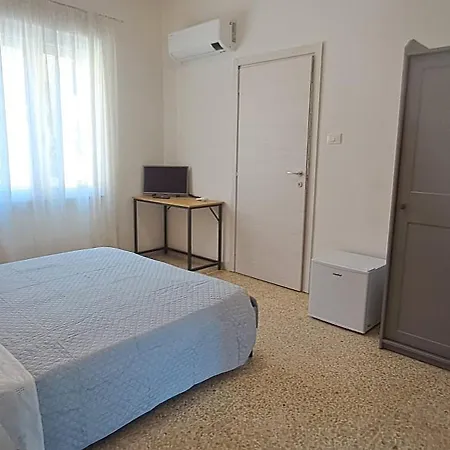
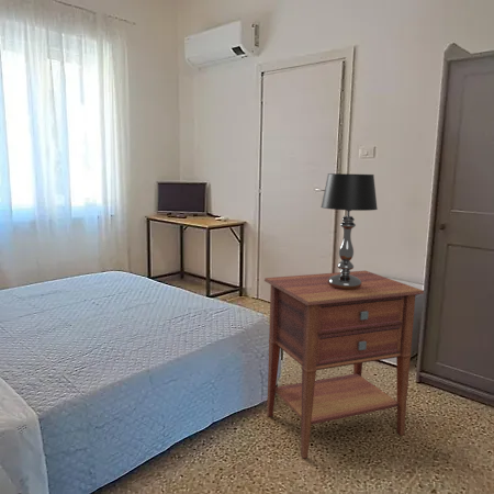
+ nightstand (336, 356)
+ table lamp (347, 231)
